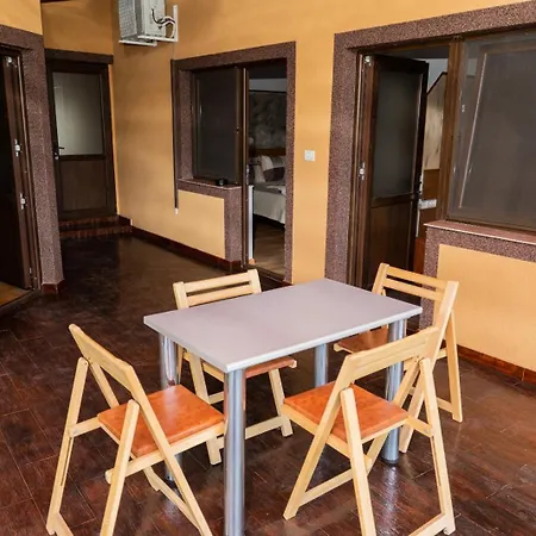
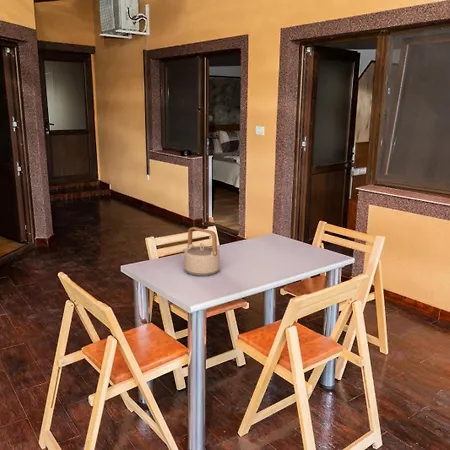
+ teapot (199, 249)
